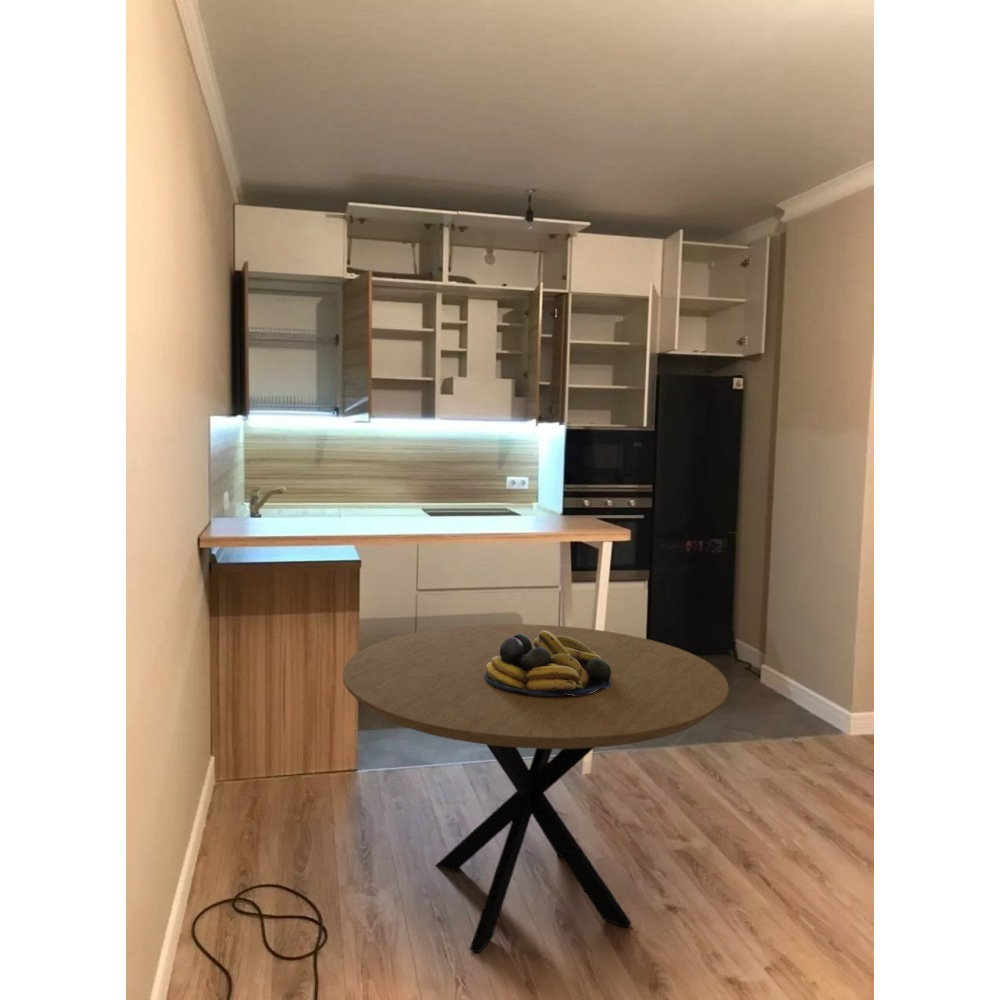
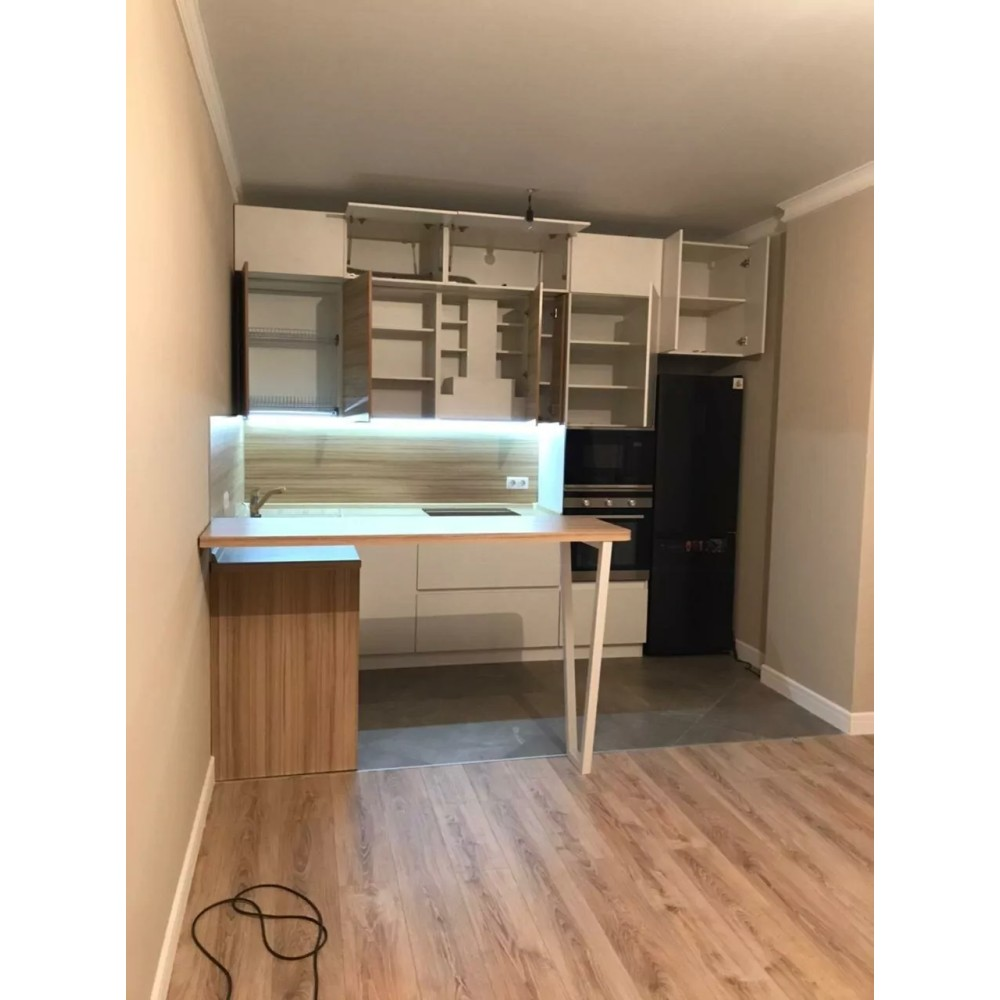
- dining table (530, 781)
- fruit bowl (547, 655)
